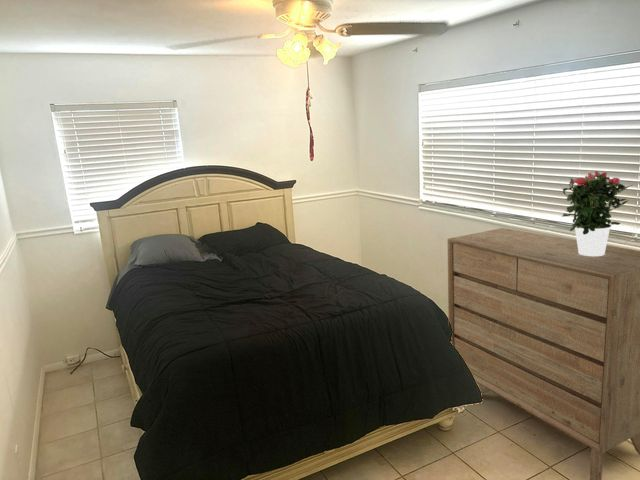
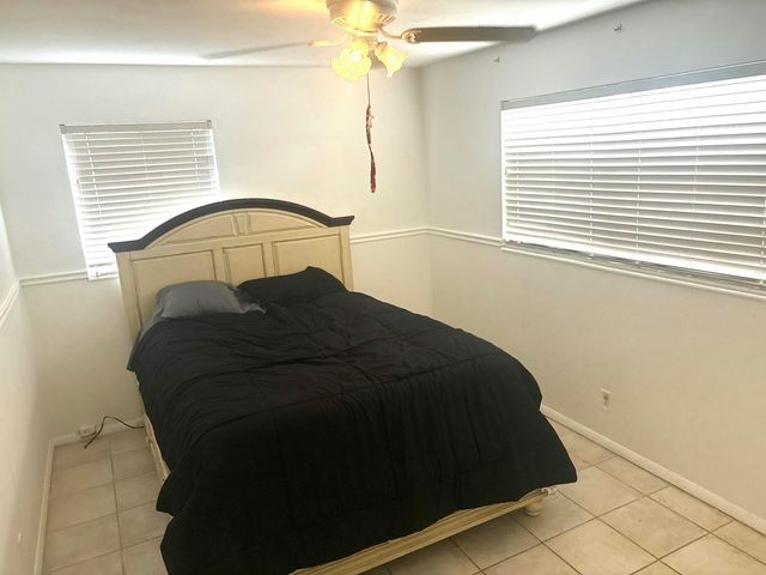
- dresser (542, 337)
- potted flower (592, 213)
